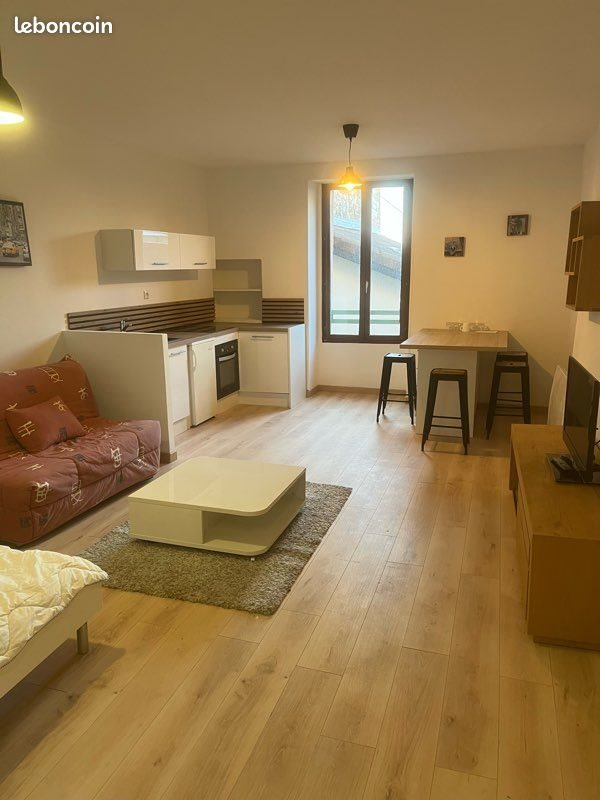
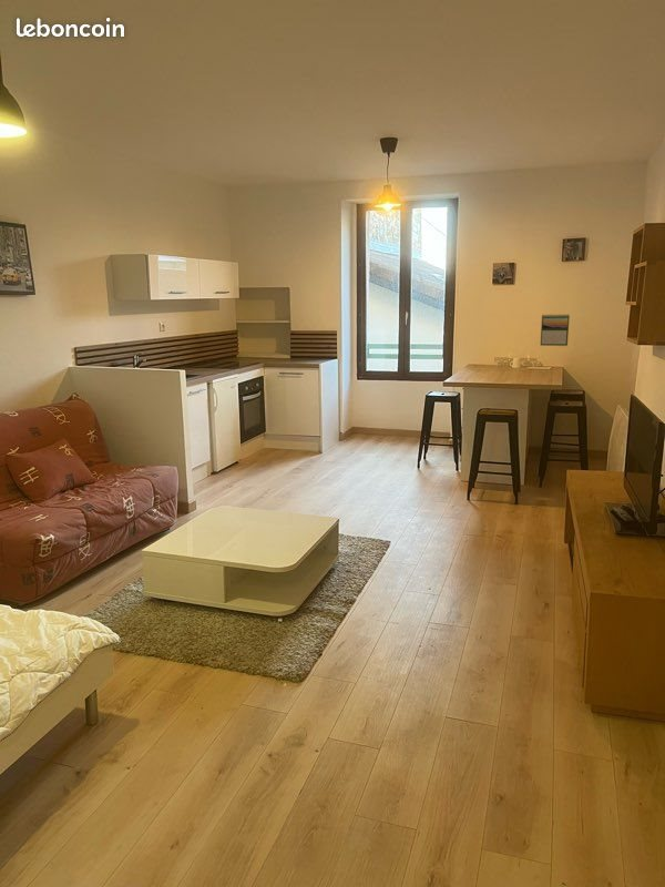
+ calendar (554, 329)
